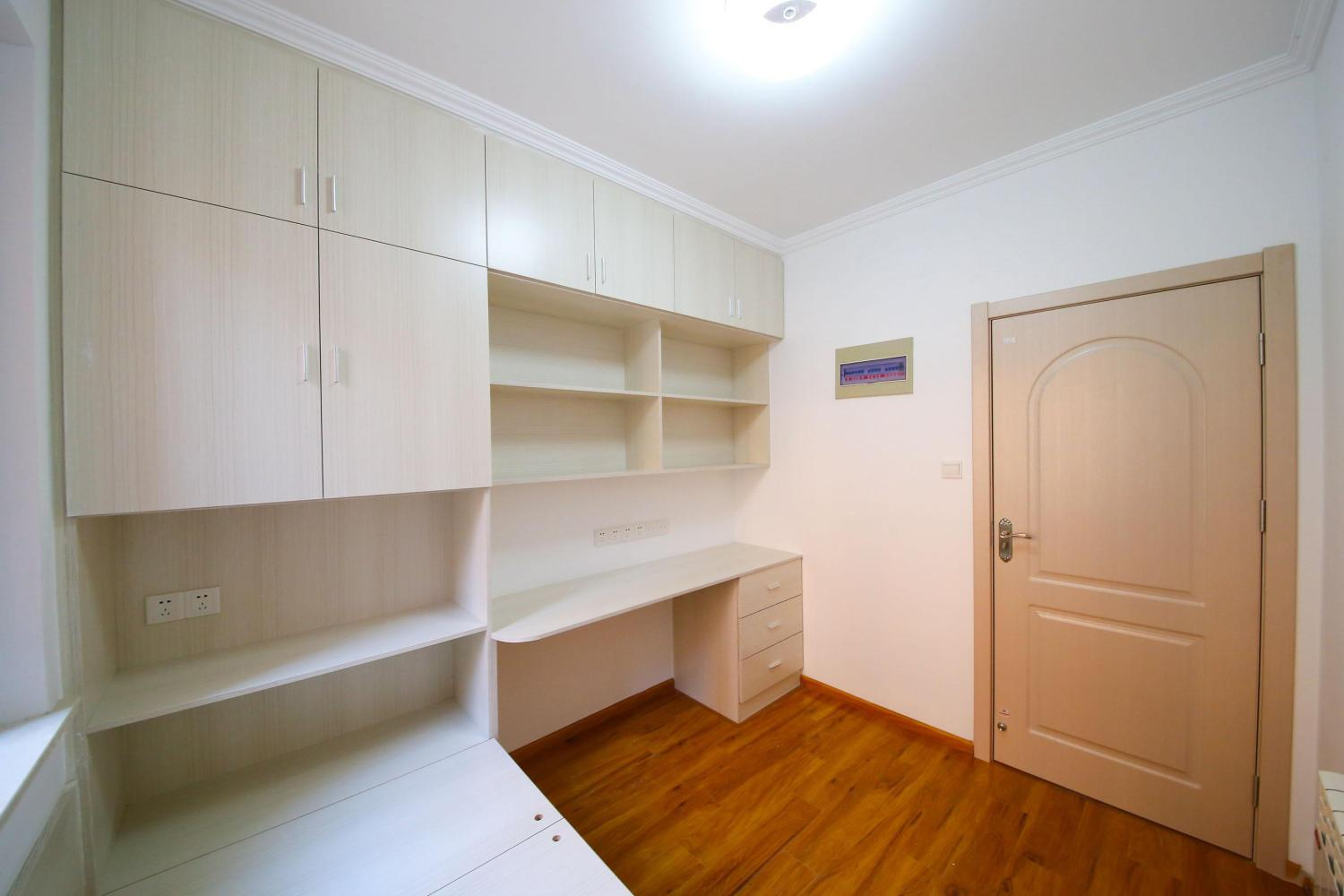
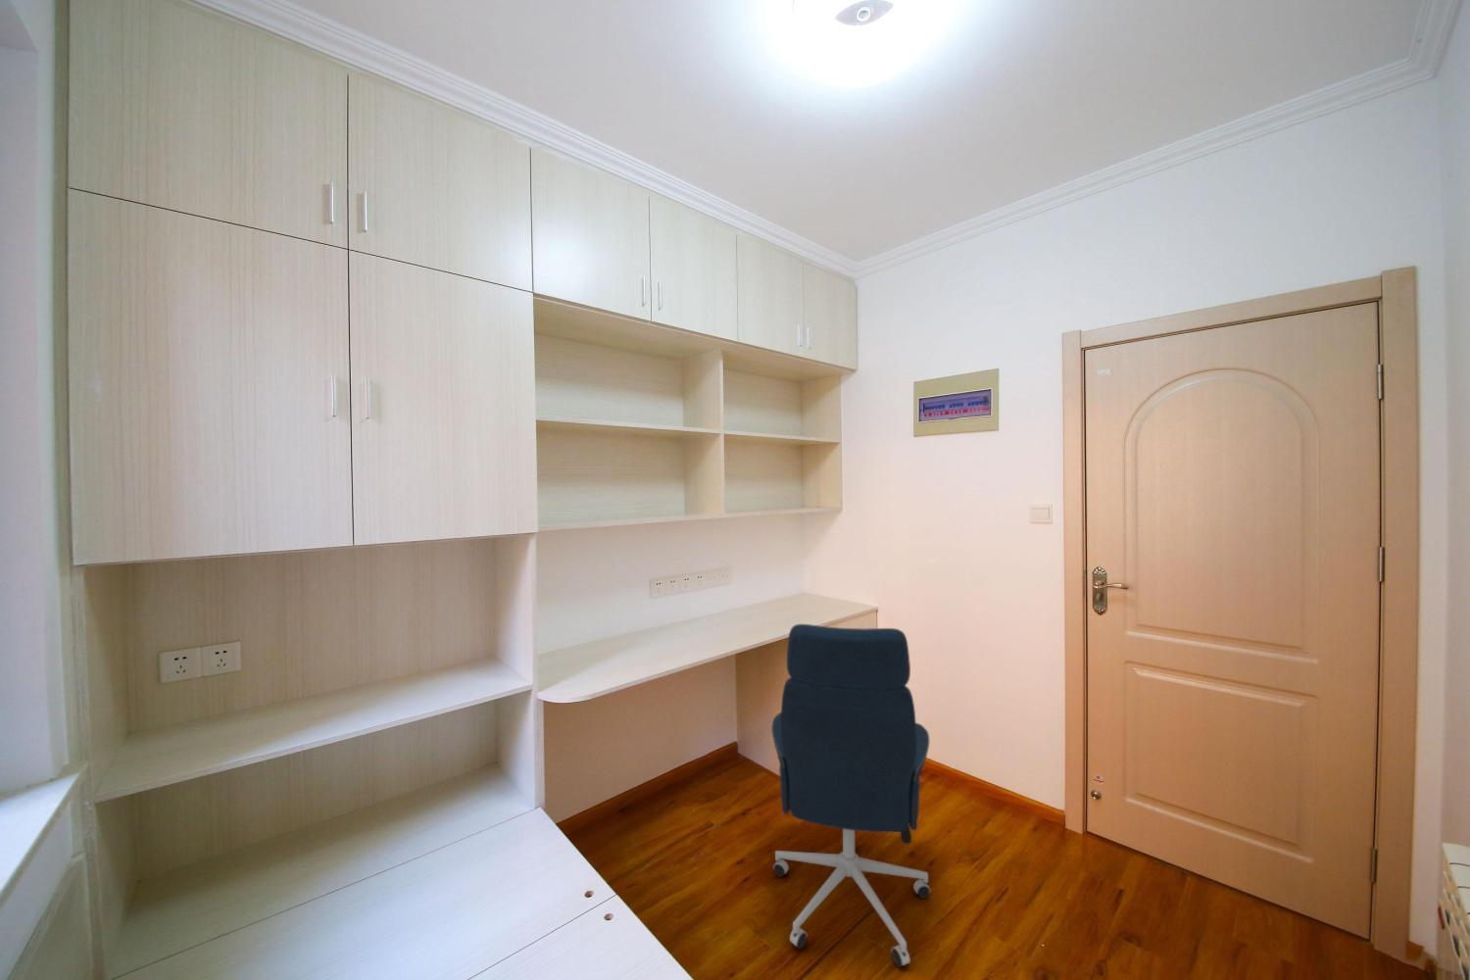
+ office chair (848, 758)
